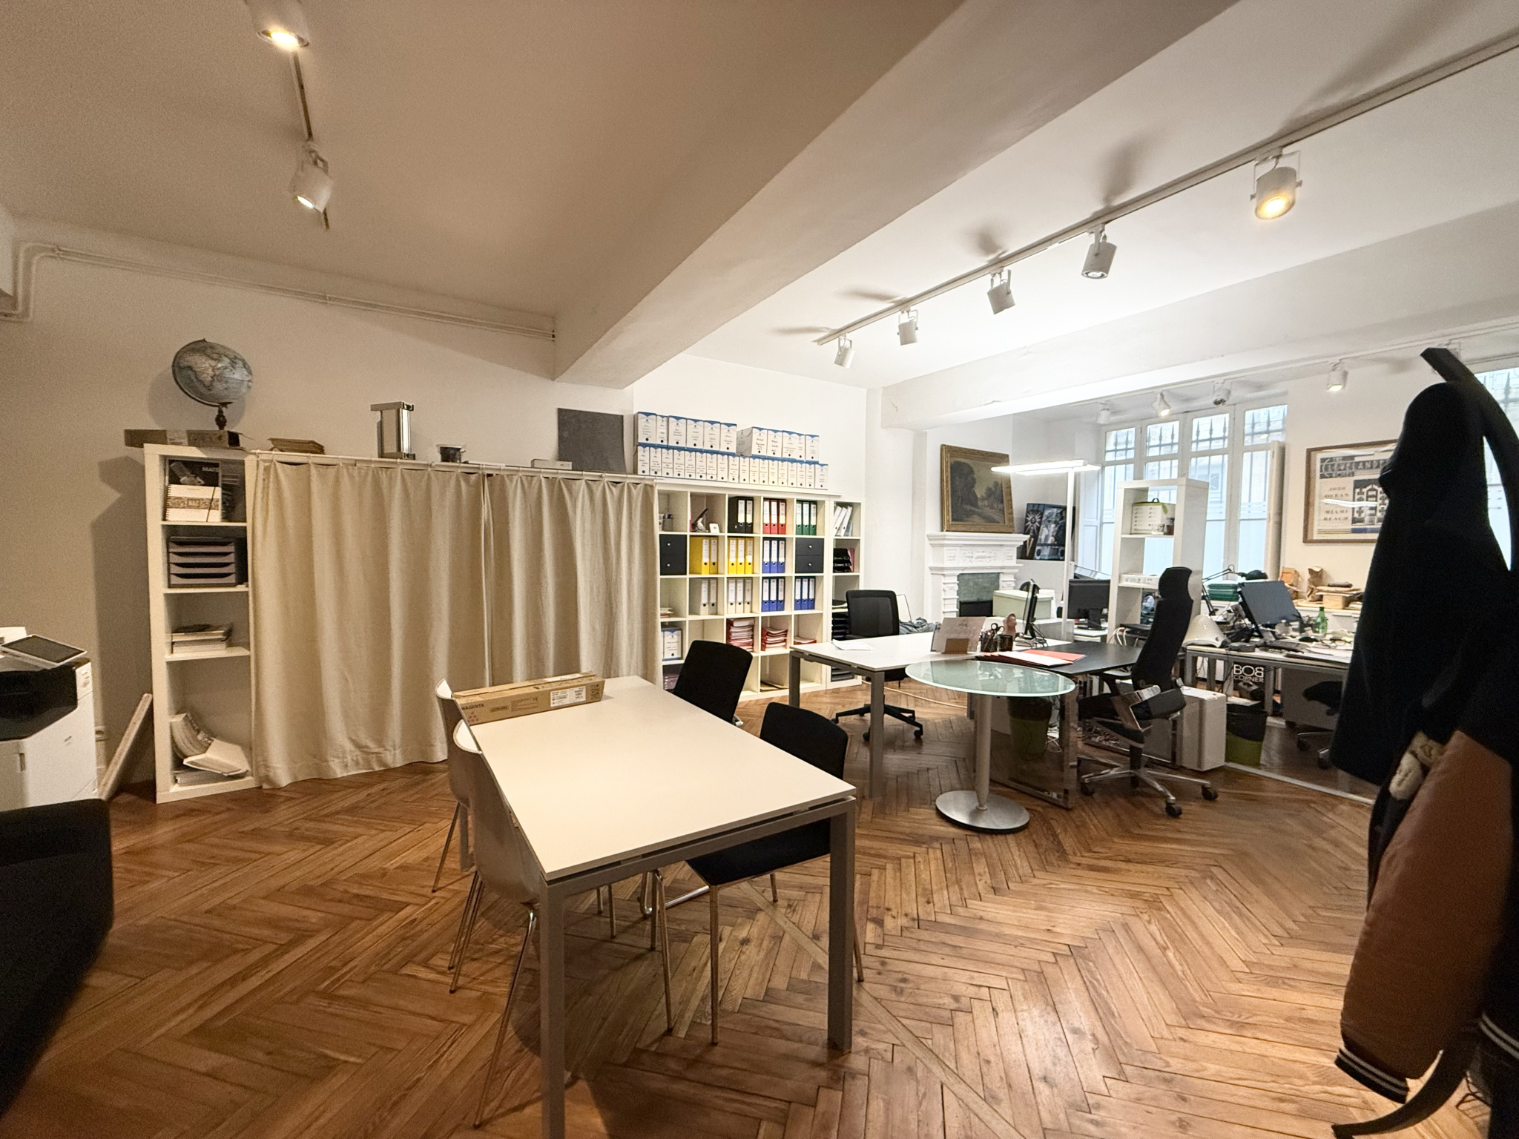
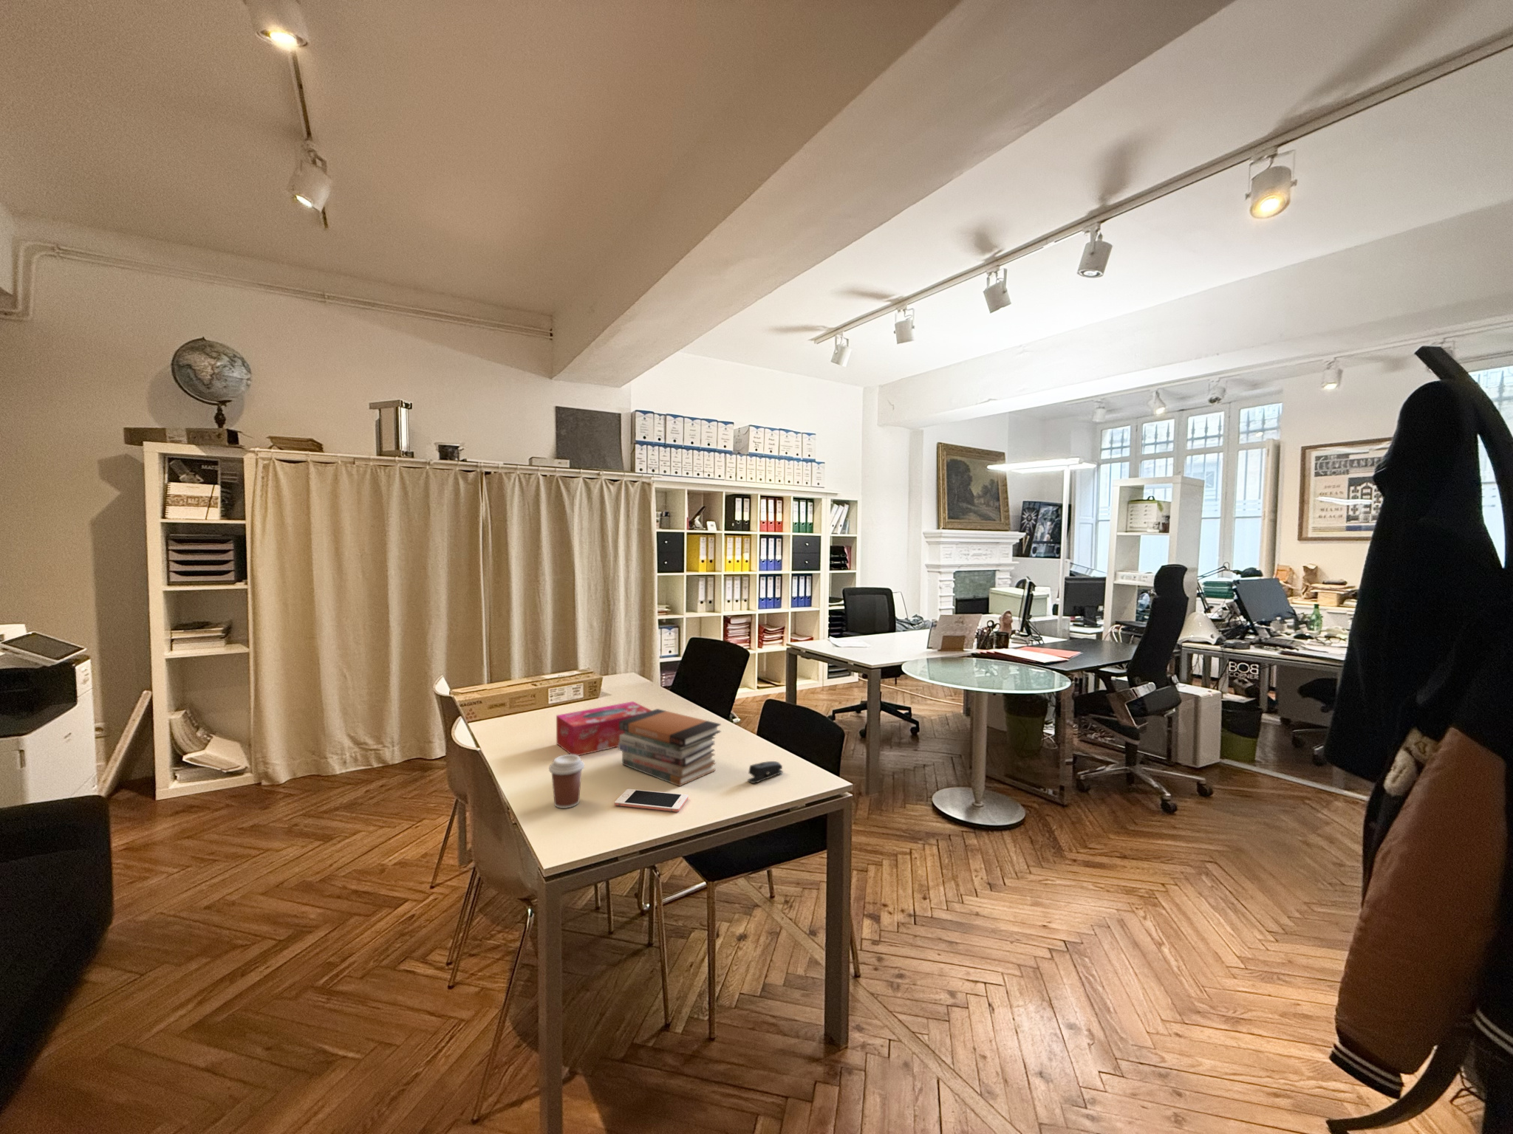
+ stapler (765, 768)
+ book stack (668, 744)
+ cell phone (652, 799)
+ coffee cup (567, 780)
+ tissue box (605, 727)
